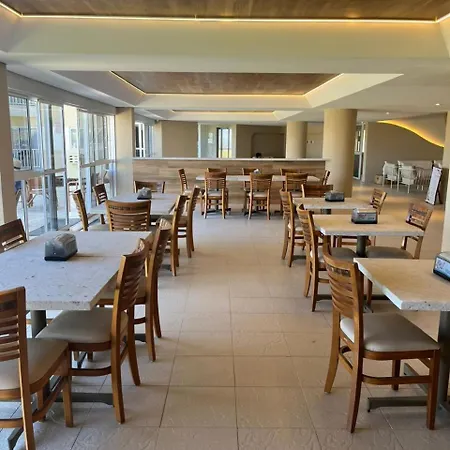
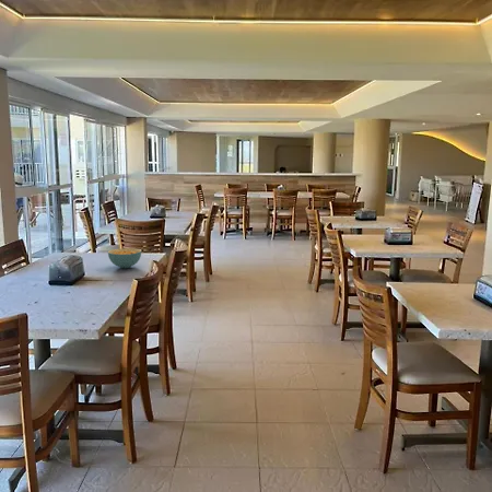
+ cereal bowl (125, 259)
